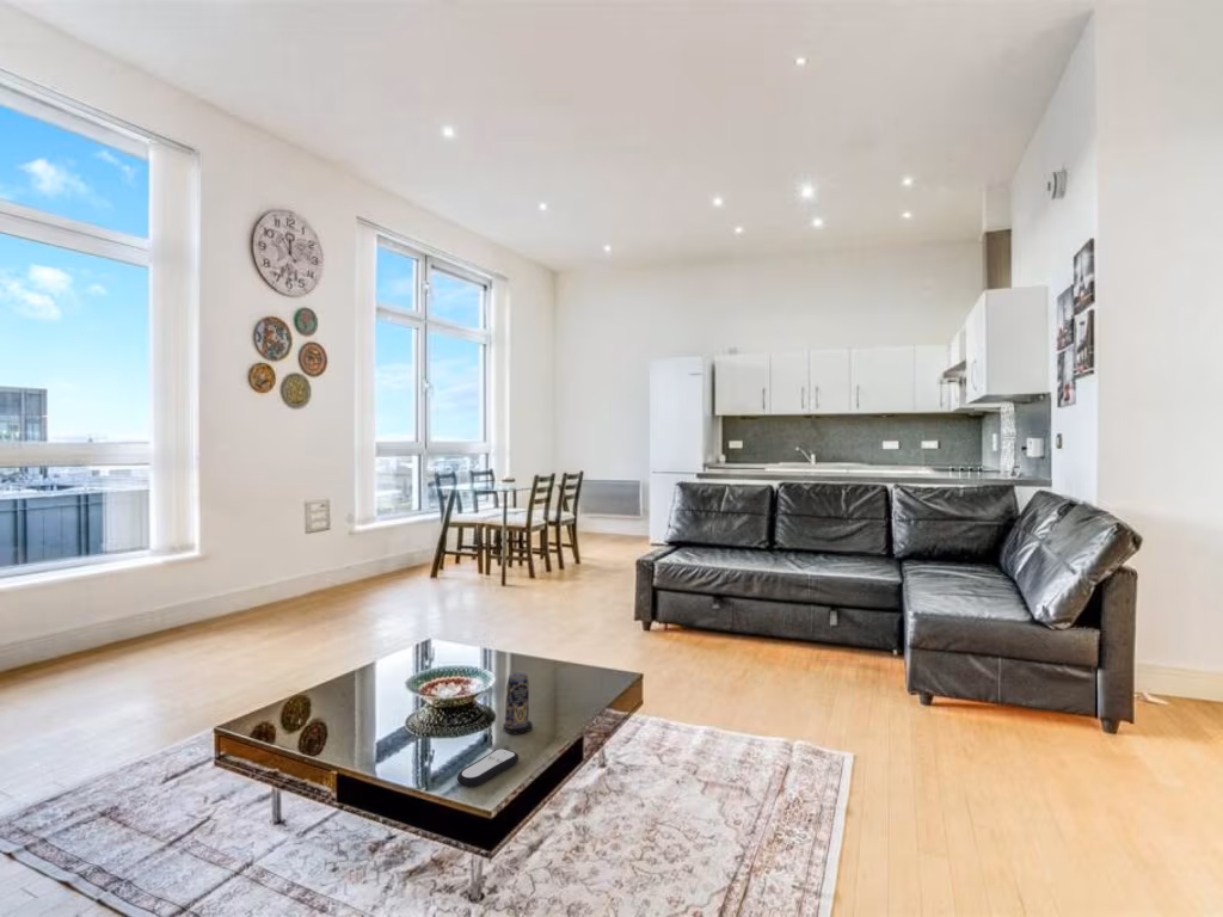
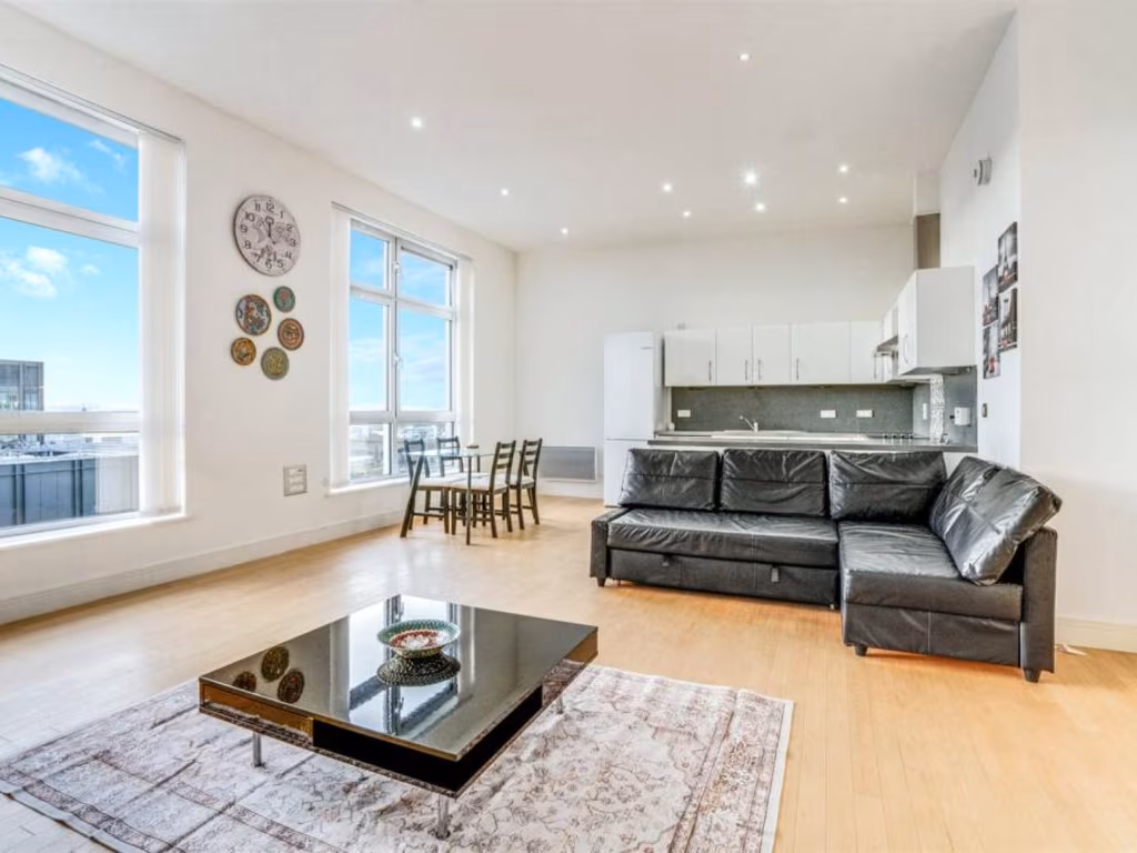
- candle (517, 701)
- remote control (487, 767)
